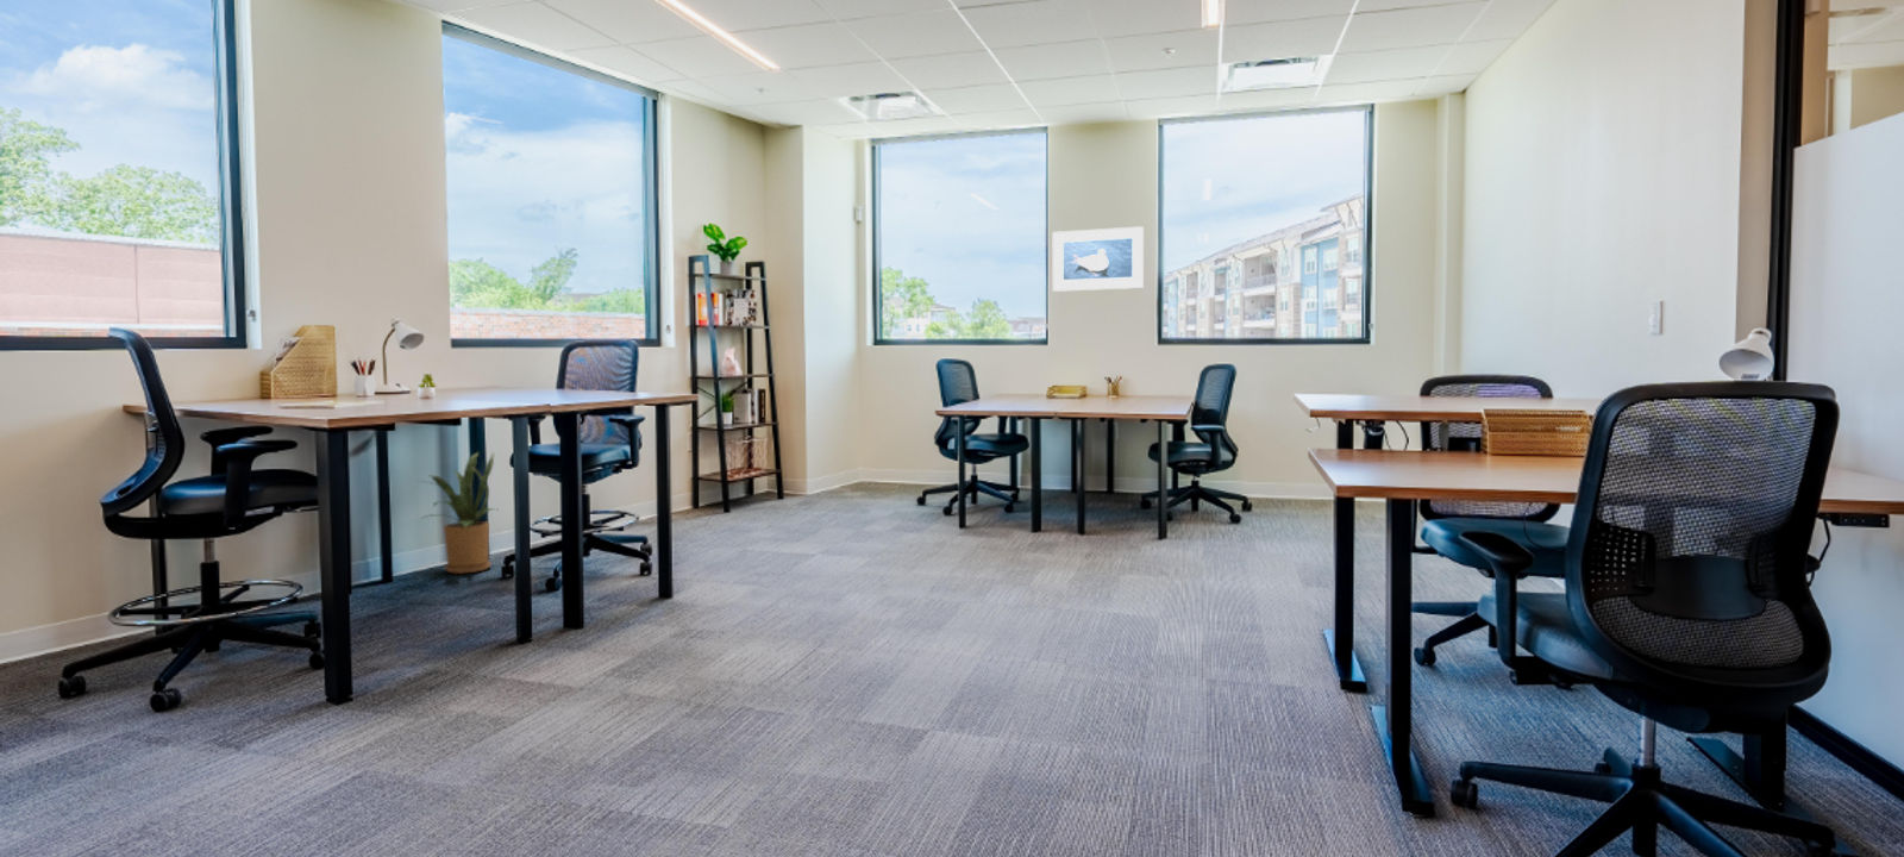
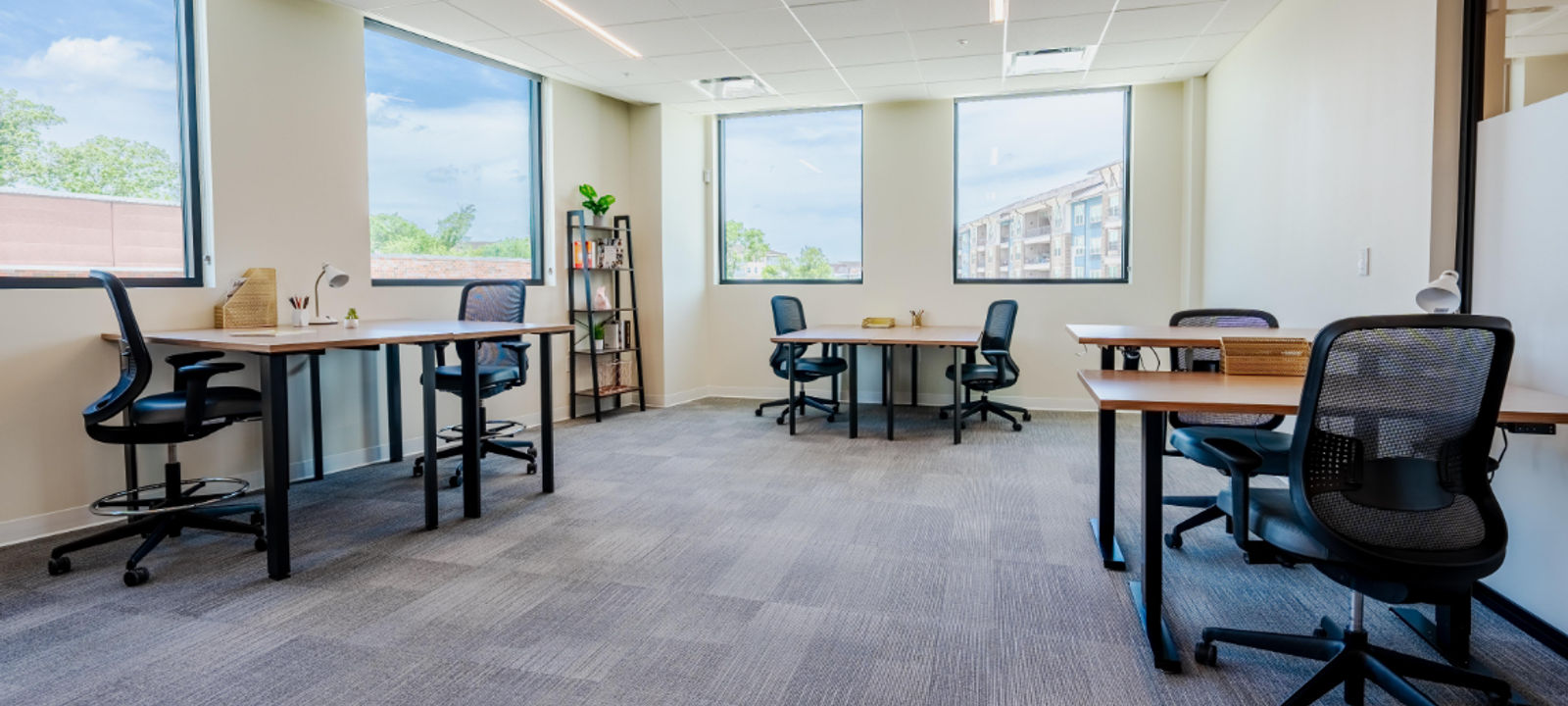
- house plant (459, 512)
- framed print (1098, 260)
